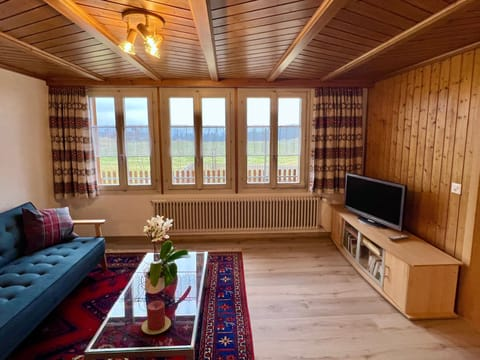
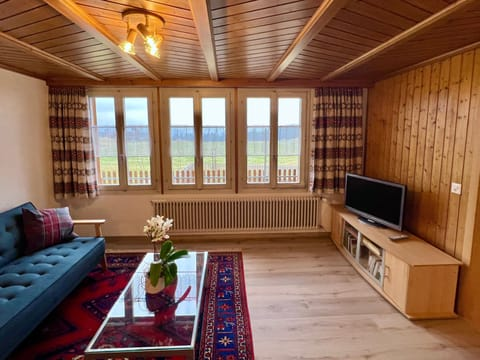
- candle (156, 316)
